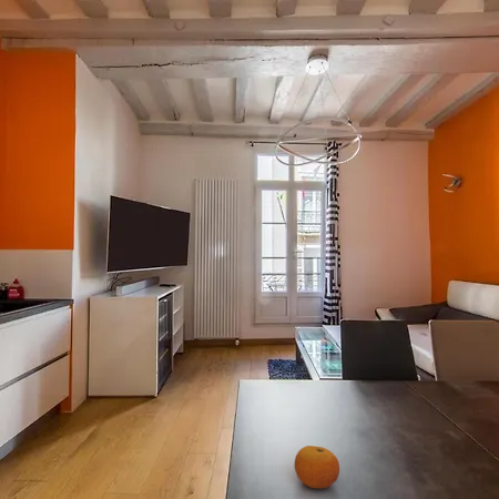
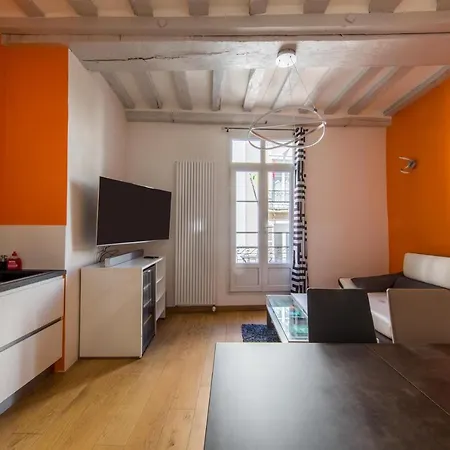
- fruit (316, 466)
